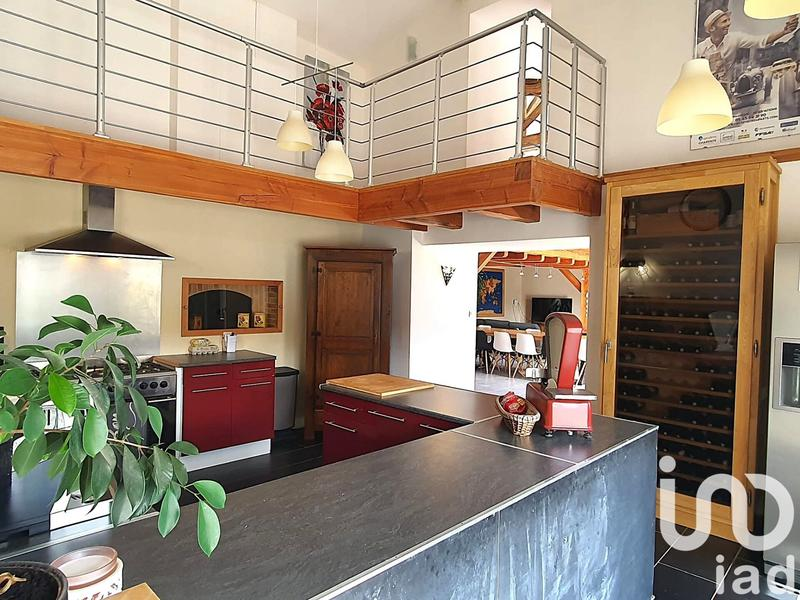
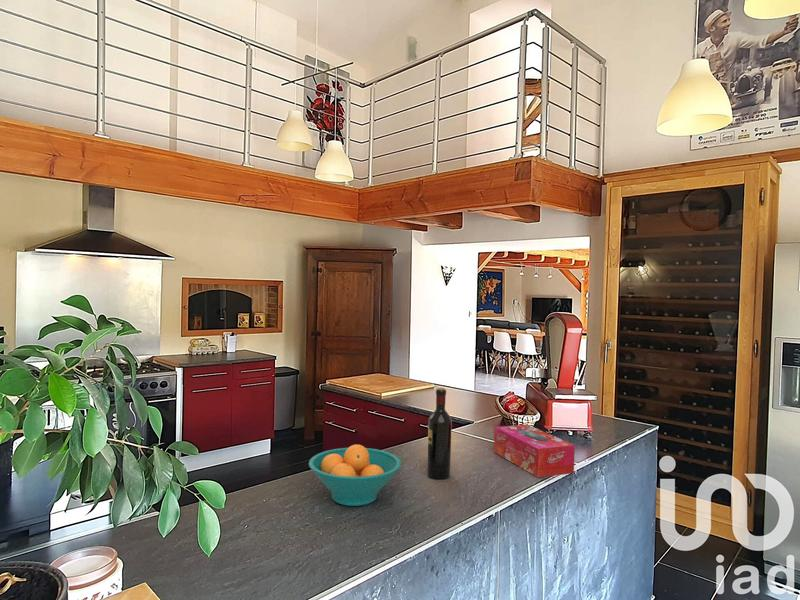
+ fruit bowl (355, 471)
+ tissue box (531, 448)
+ wine bottle (439, 431)
